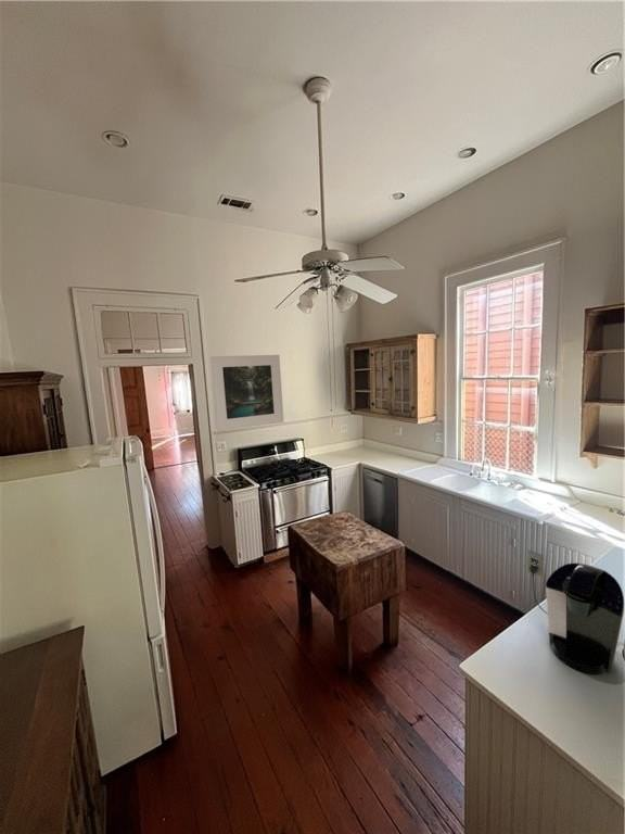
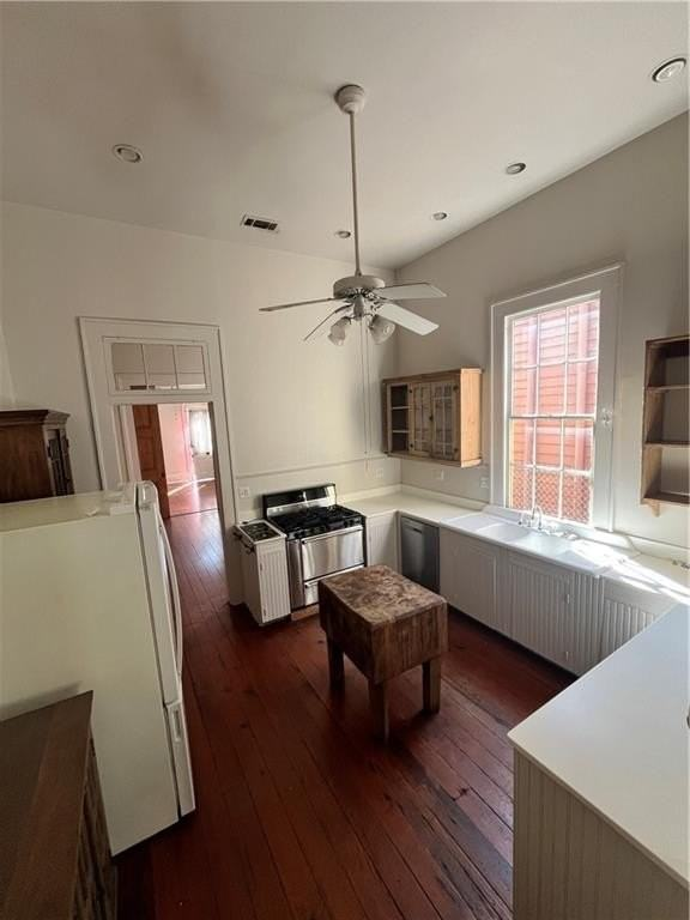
- coffee maker (563, 602)
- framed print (248, 391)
